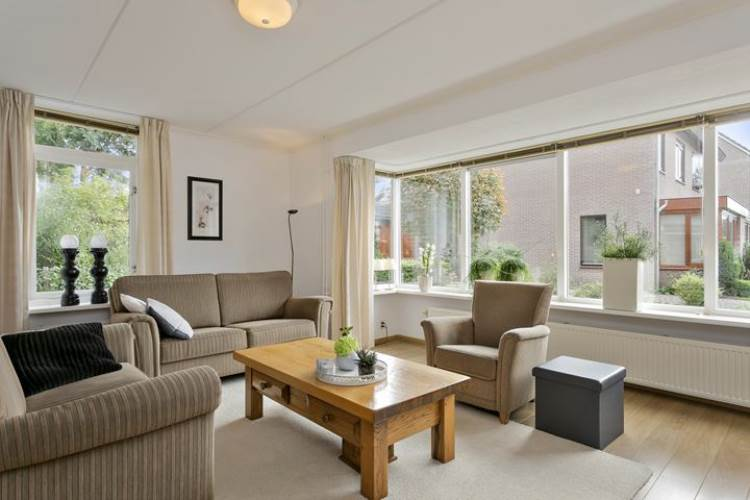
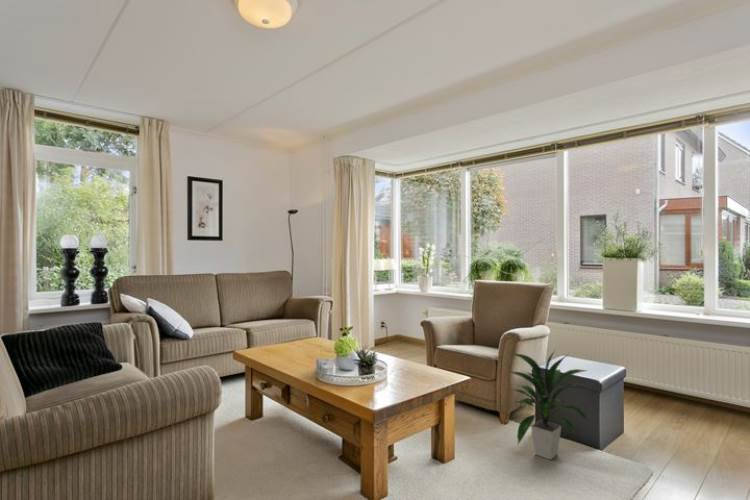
+ indoor plant (542, 401)
